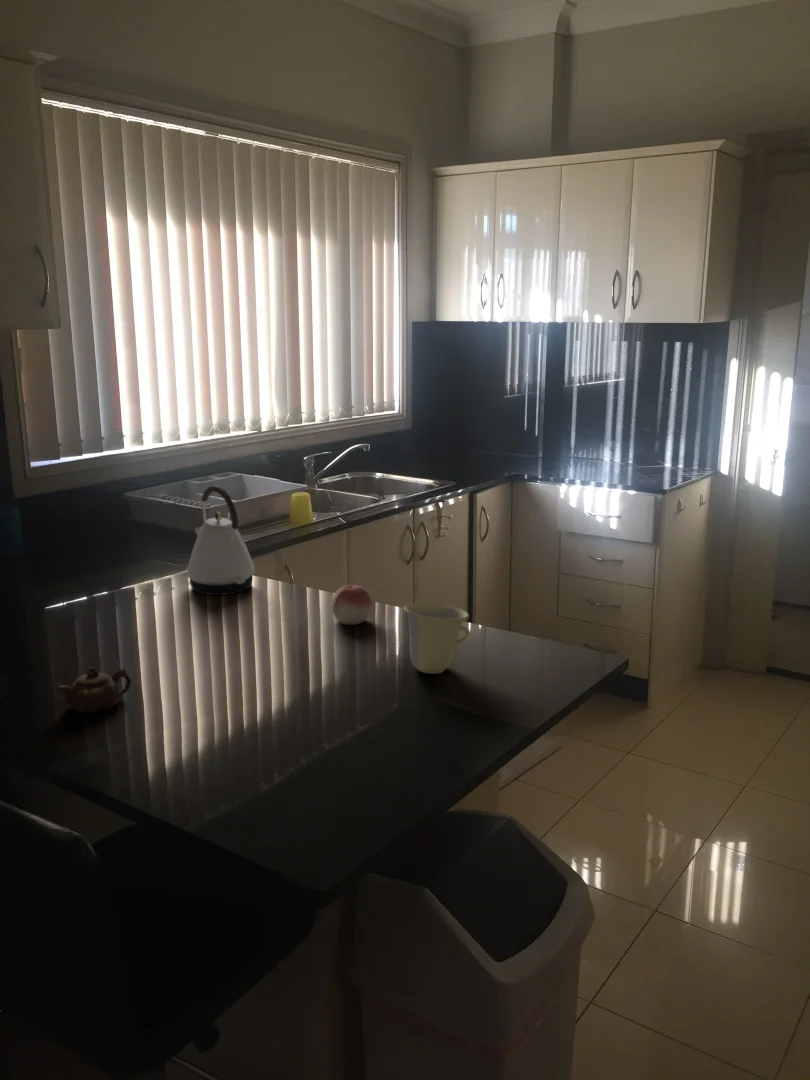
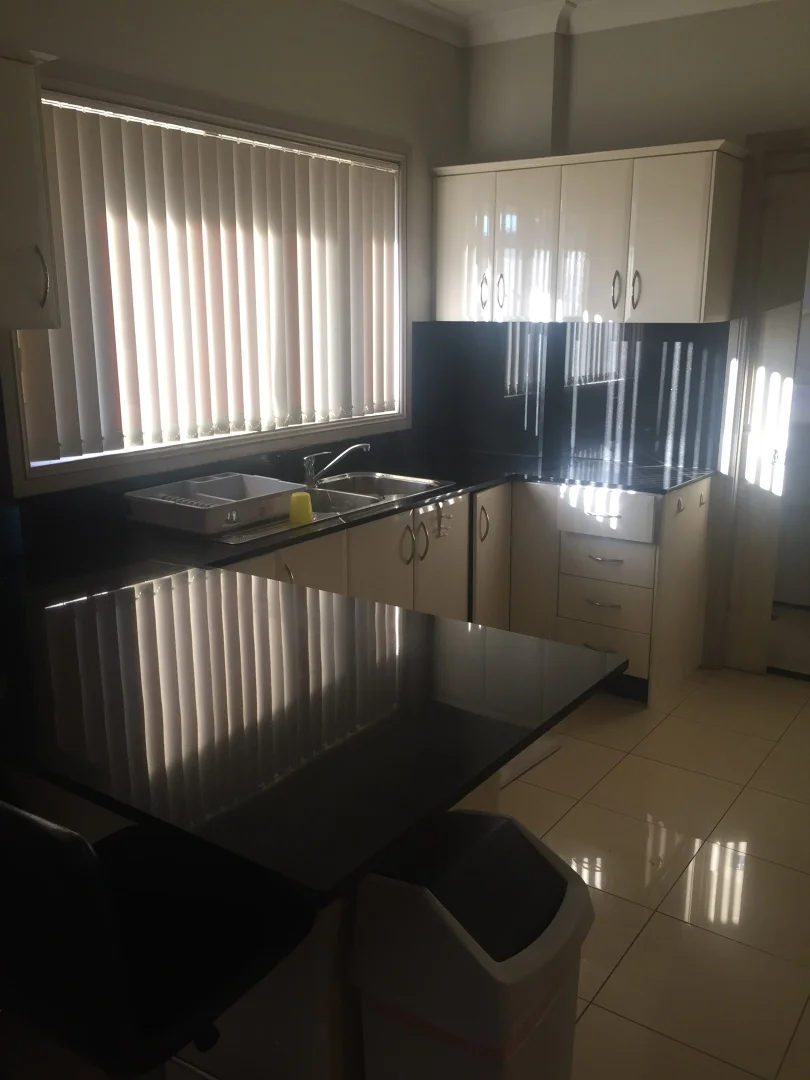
- fruit (350, 604)
- kettle (218, 537)
- cup (435, 638)
- teapot (95, 687)
